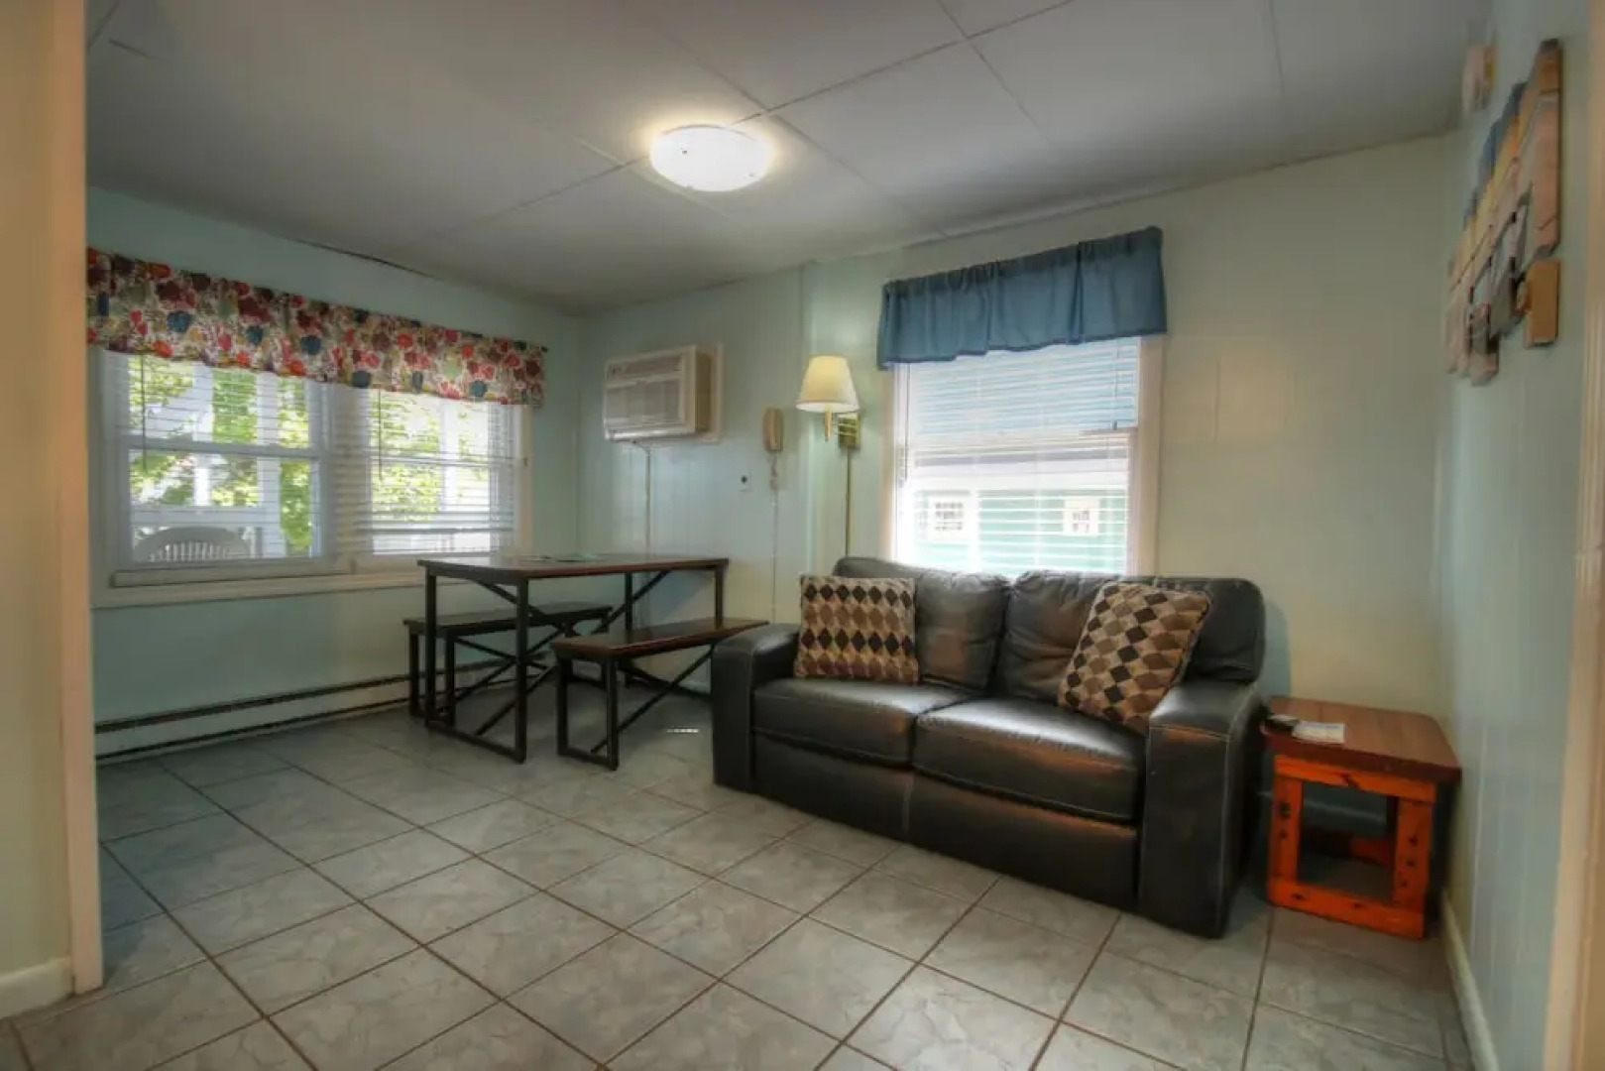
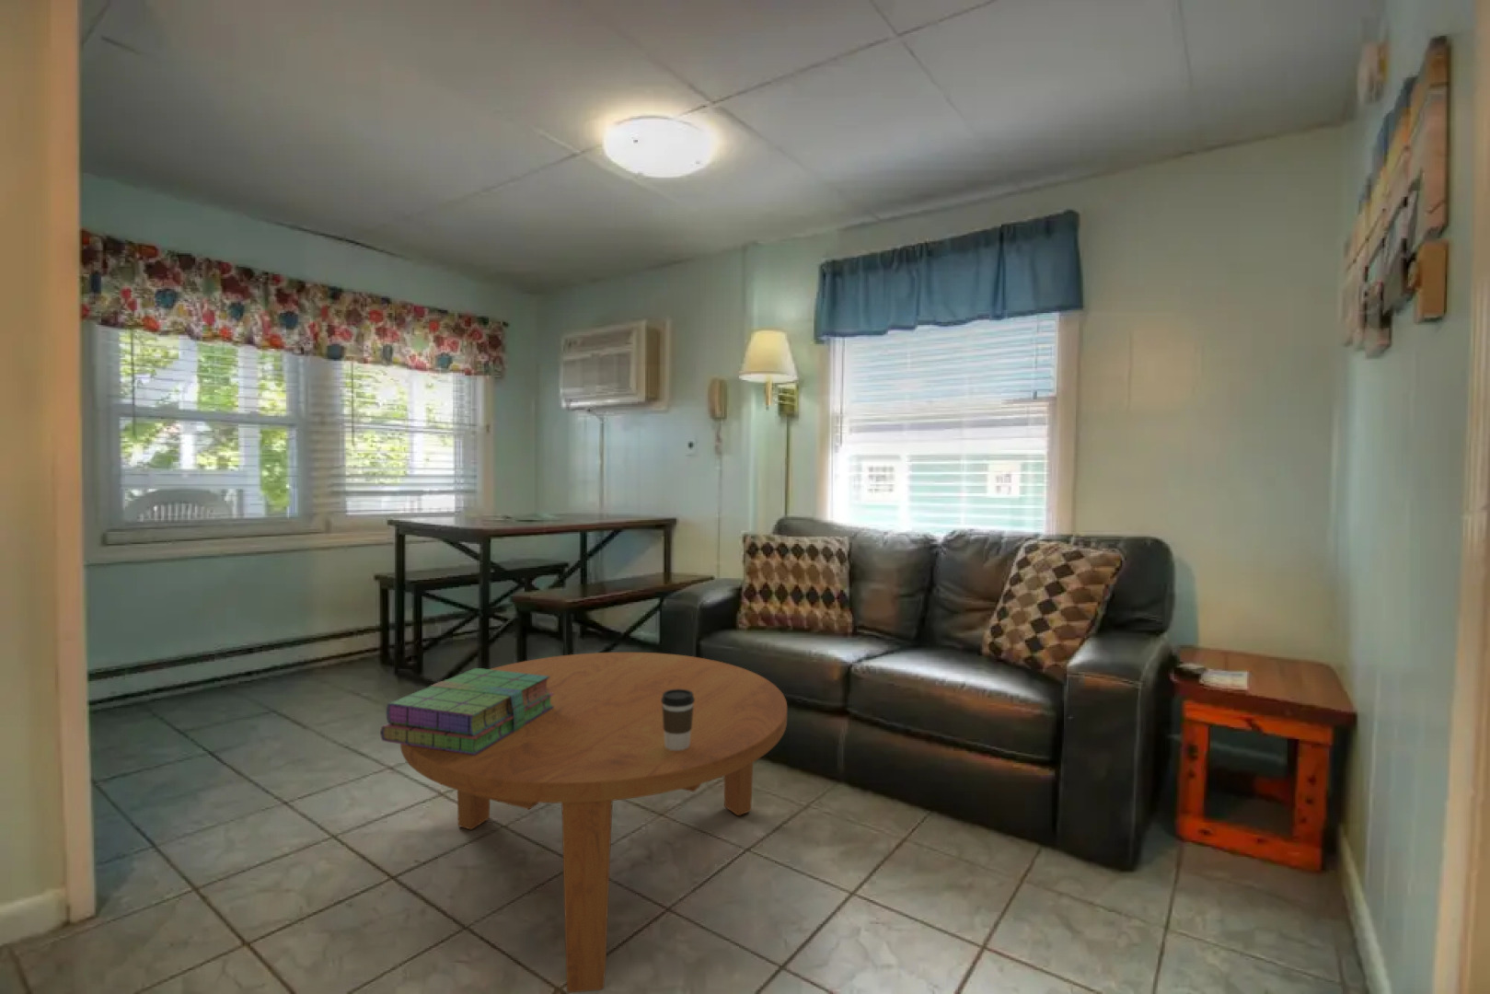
+ coffee table (604, 779)
+ coffee cup (678, 719)
+ stack of books (473, 704)
